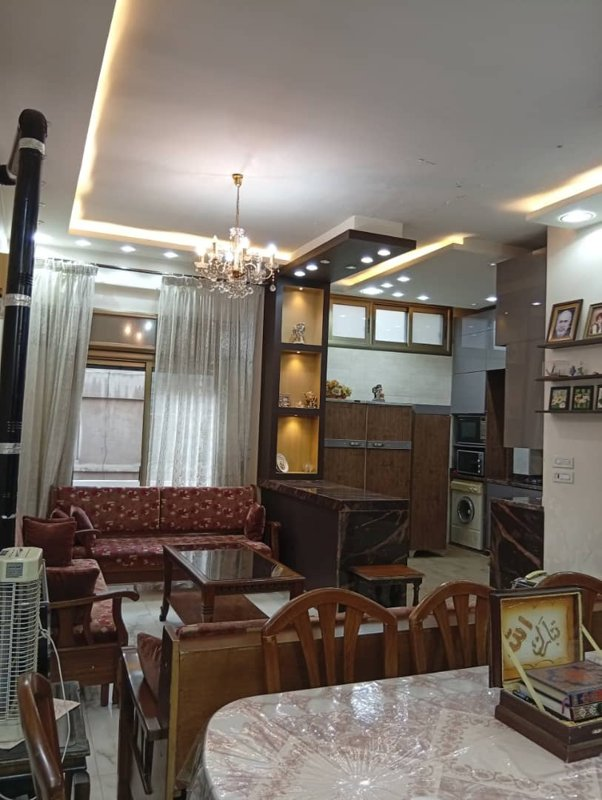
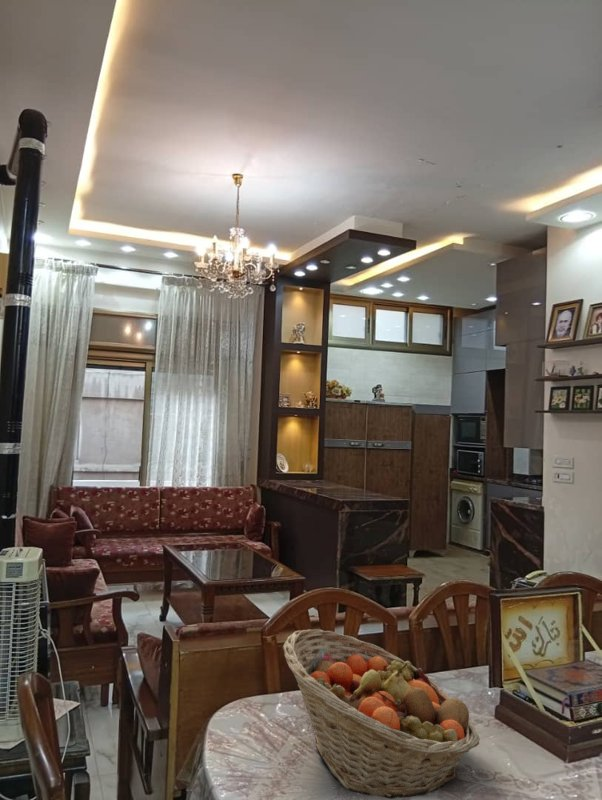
+ fruit basket (375, 701)
